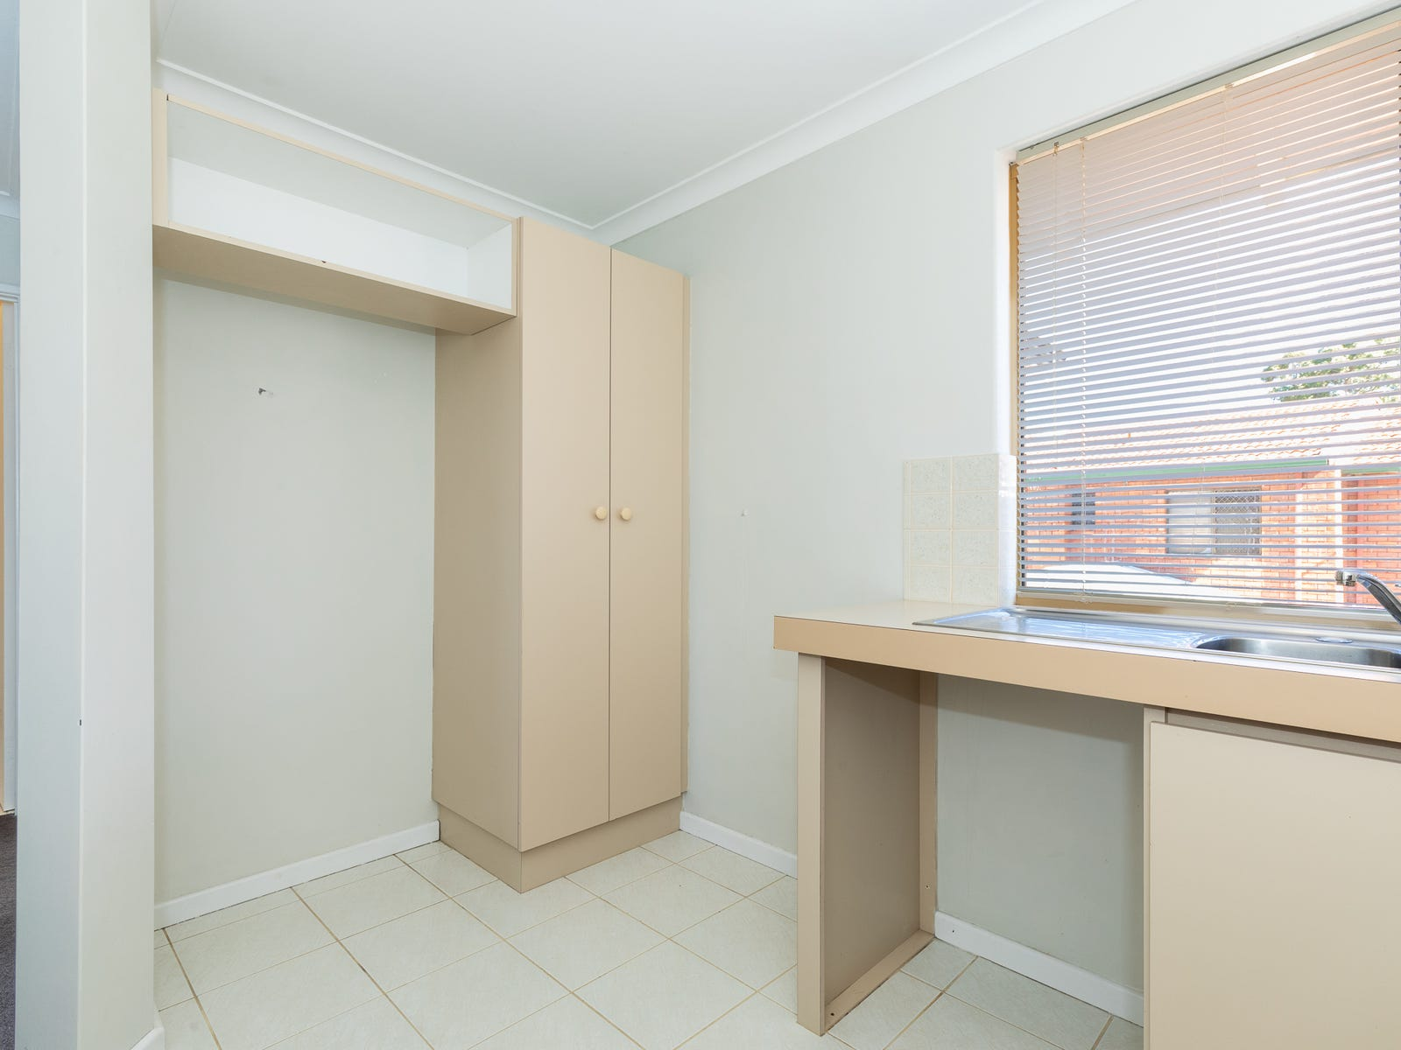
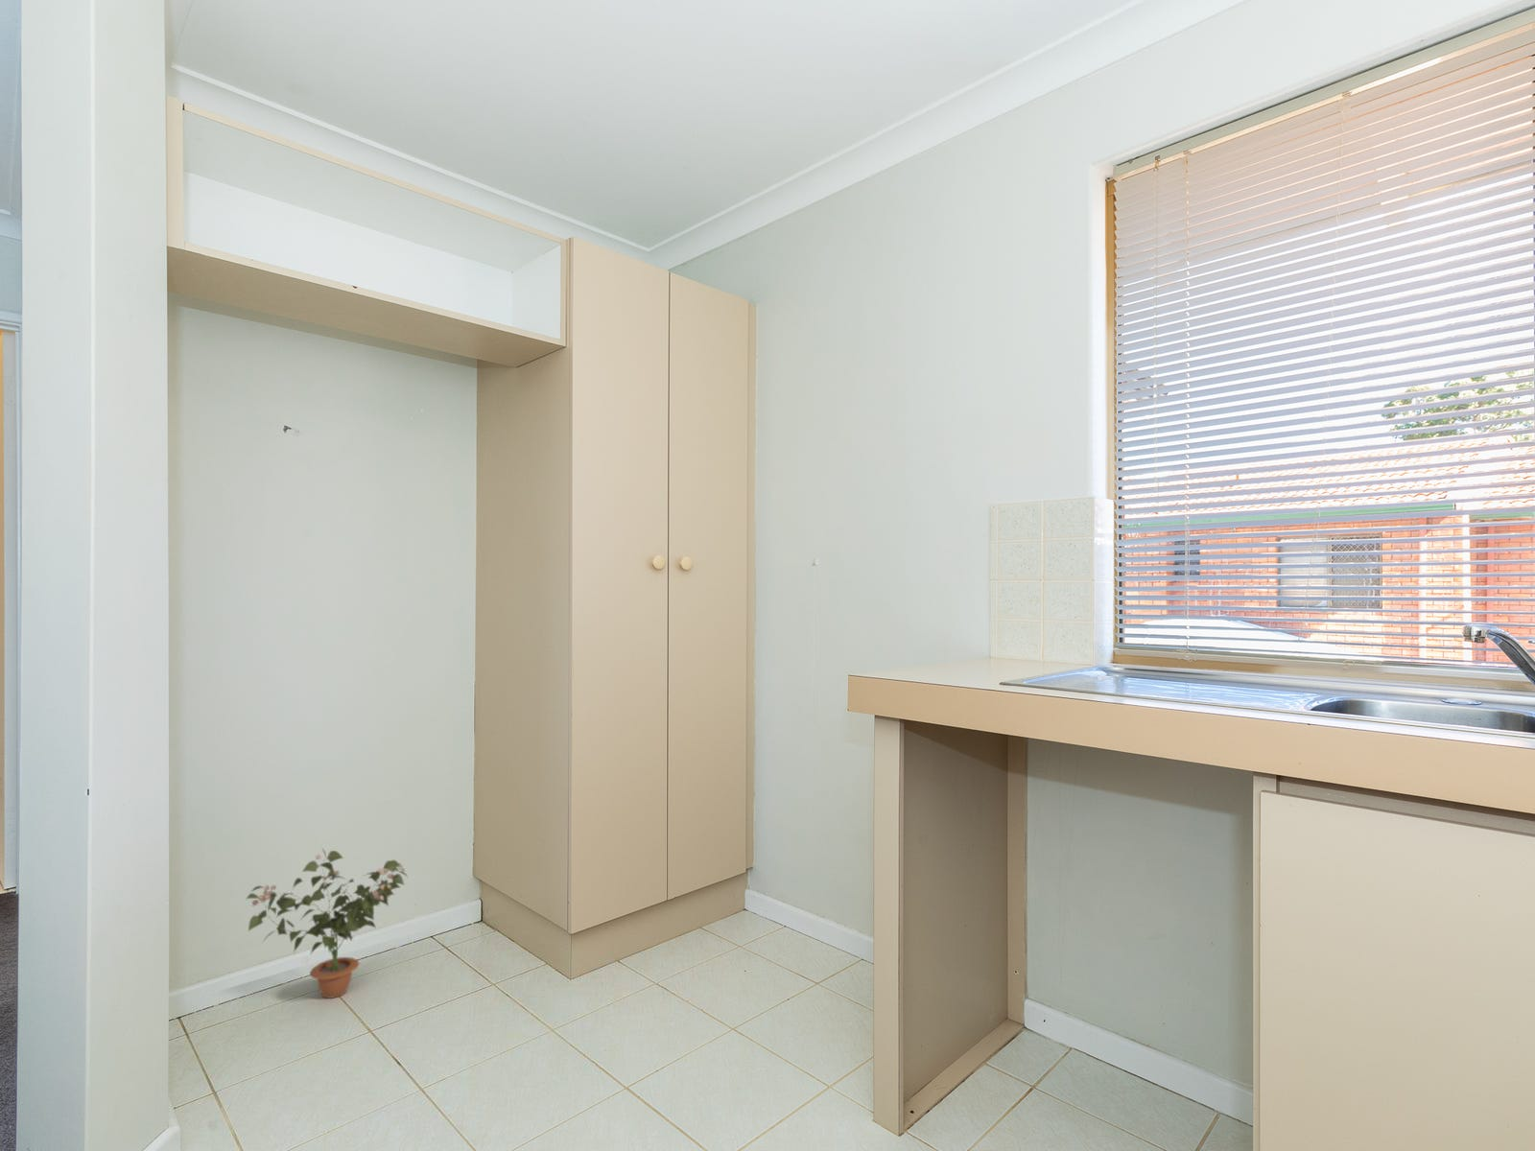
+ potted plant (332, 924)
